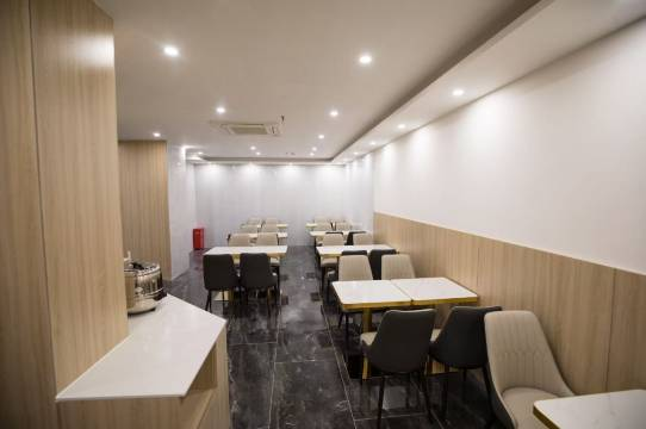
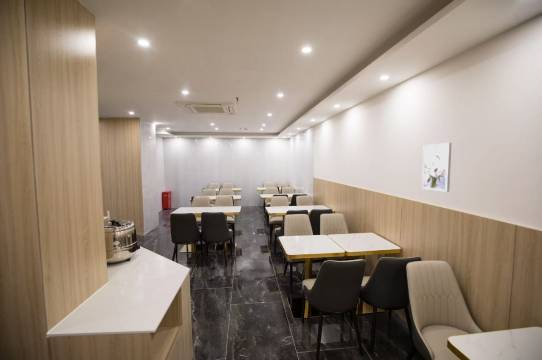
+ wall art (435, 167)
